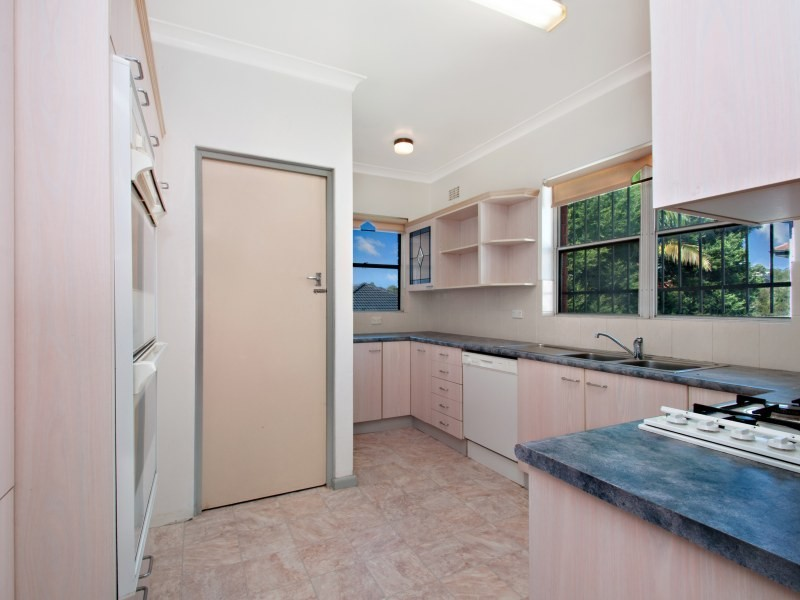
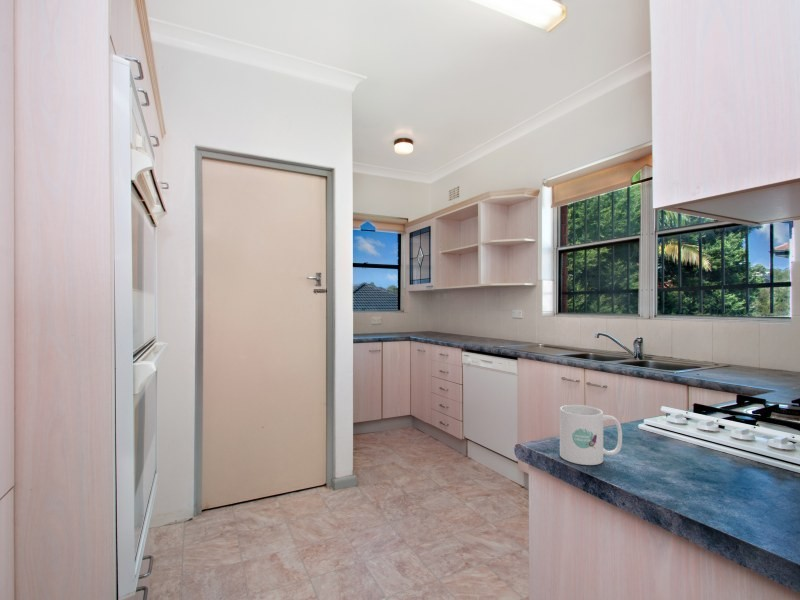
+ mug (590, 434)
